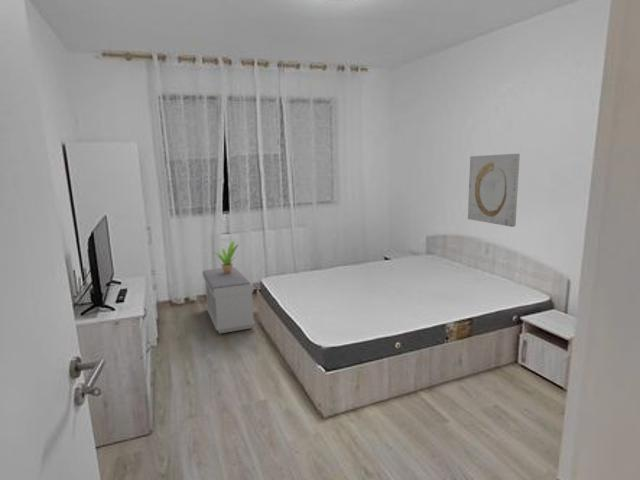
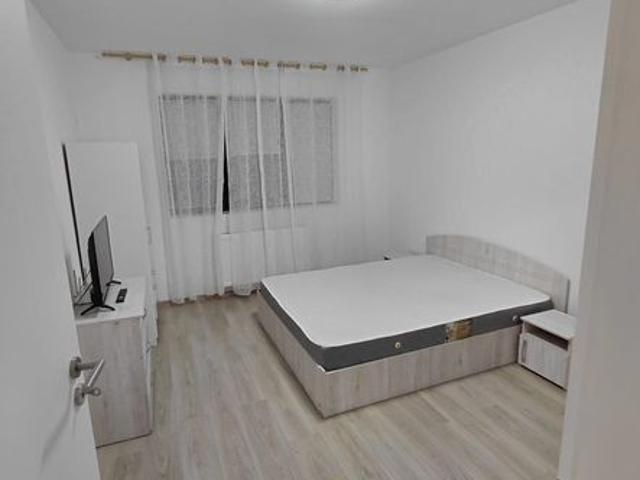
- wall art (491, 189)
- potted plant (226, 258)
- bench (227, 297)
